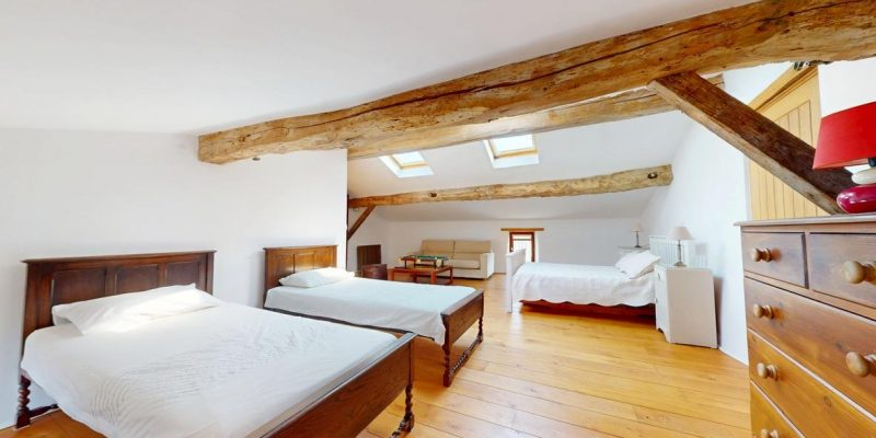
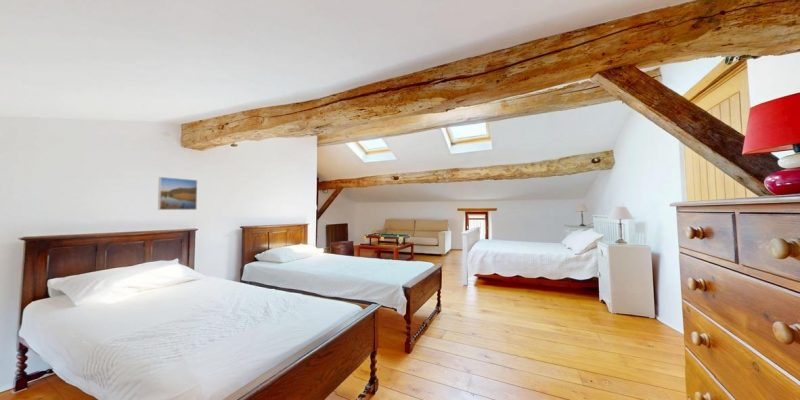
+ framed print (178, 194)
